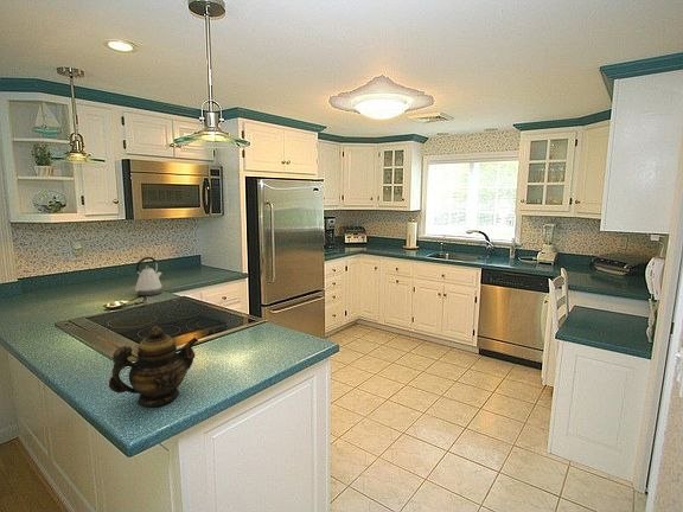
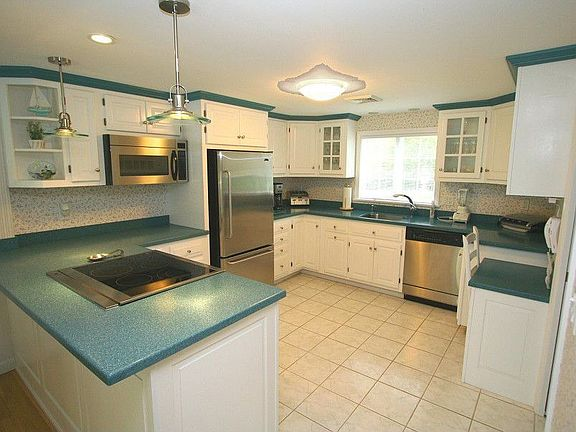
- kettle (148, 275)
- teapot (155, 363)
